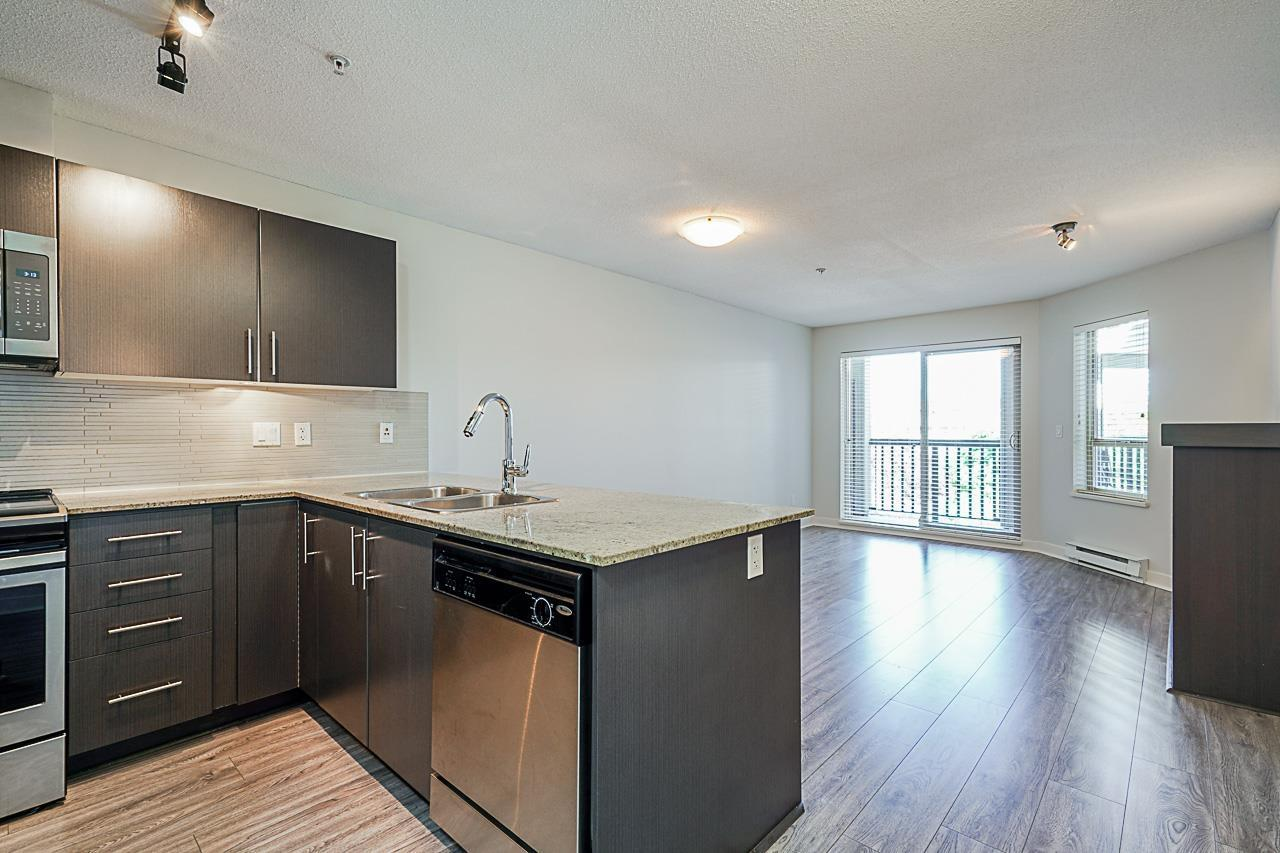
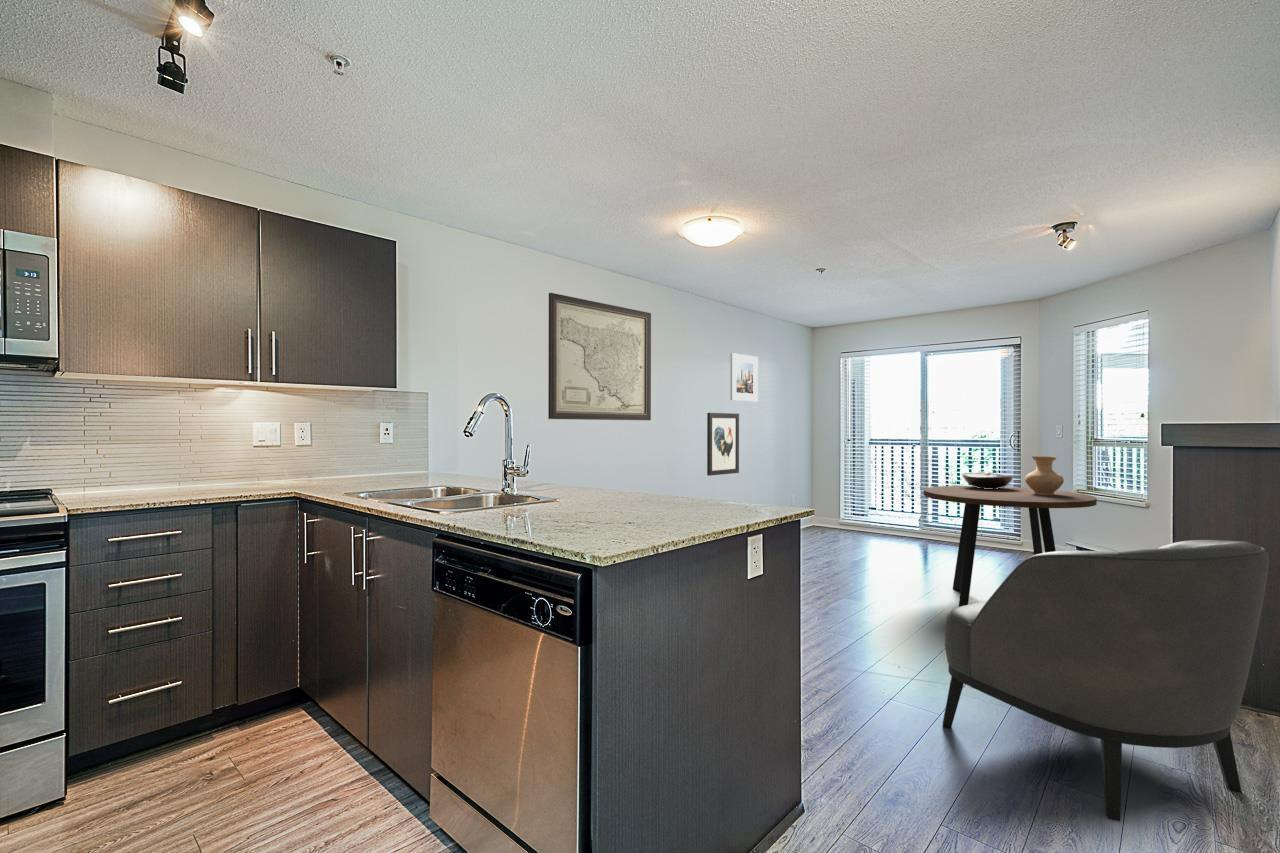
+ wall art (723, 443)
+ wall art (603, 361)
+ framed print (744, 377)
+ armchair (1097, 643)
+ fruit bowl (987, 479)
+ vase (1044, 475)
+ dining table (1032, 541)
